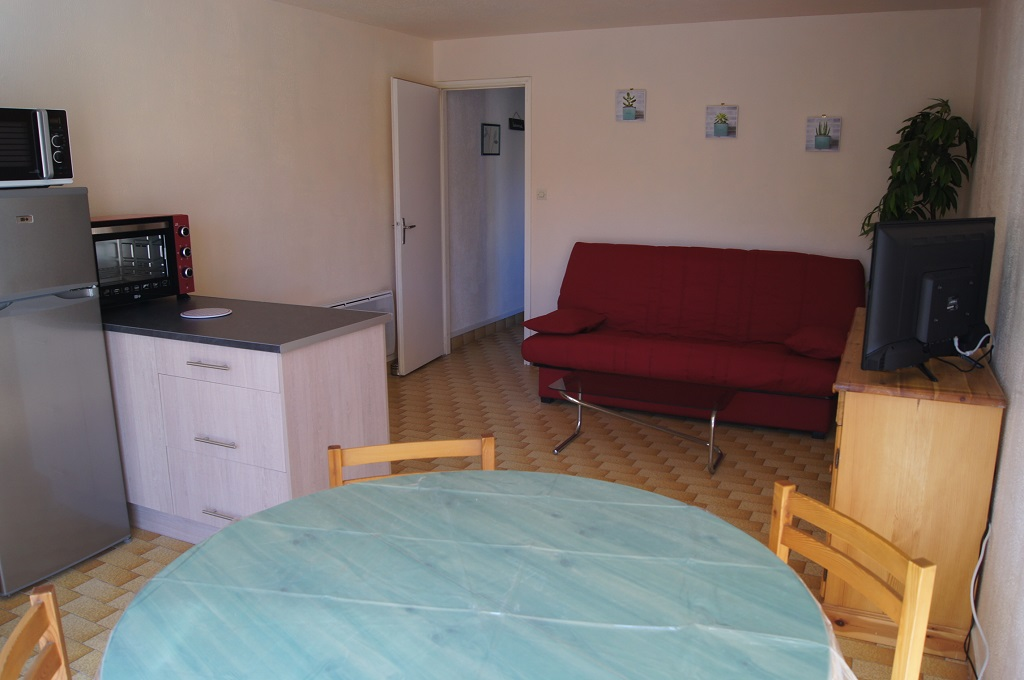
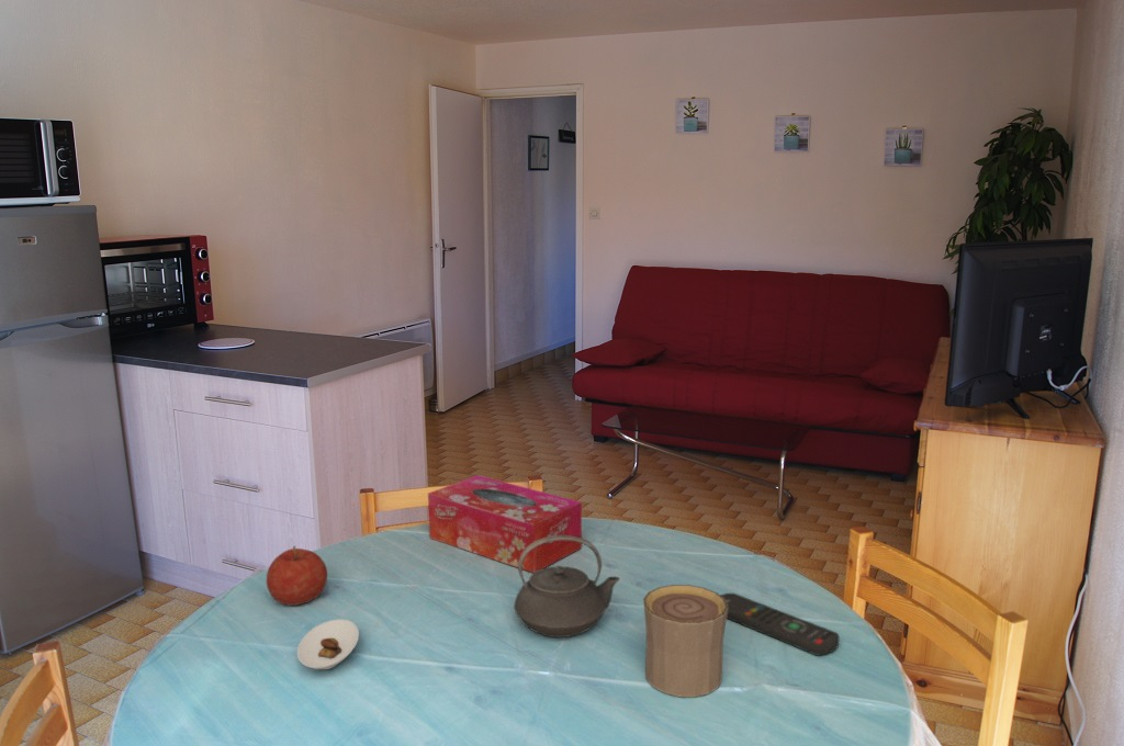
+ teapot (566, 579)
+ saucer (328, 647)
+ fruit (295, 572)
+ cup (684, 640)
+ tissue box (504, 520)
+ remote control (772, 621)
